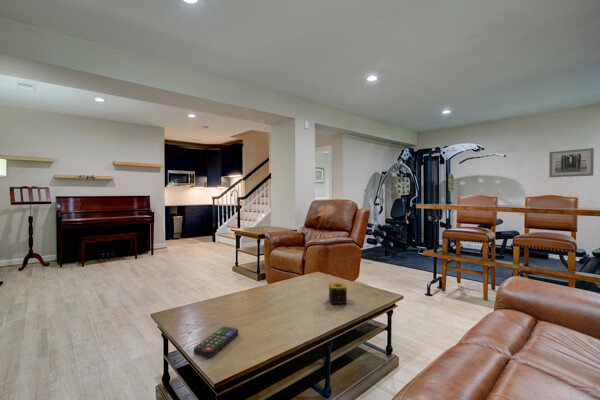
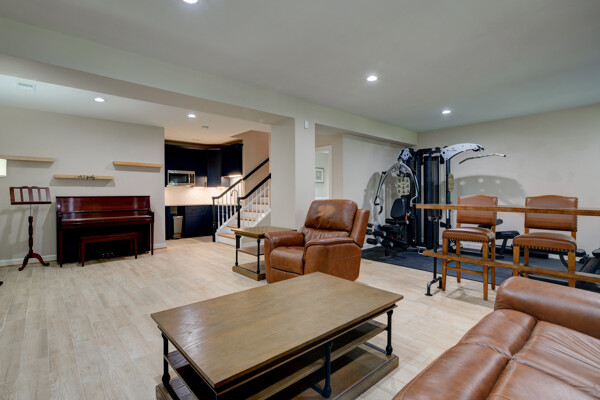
- wall art (570, 163)
- remote control (217, 340)
- candle (337, 293)
